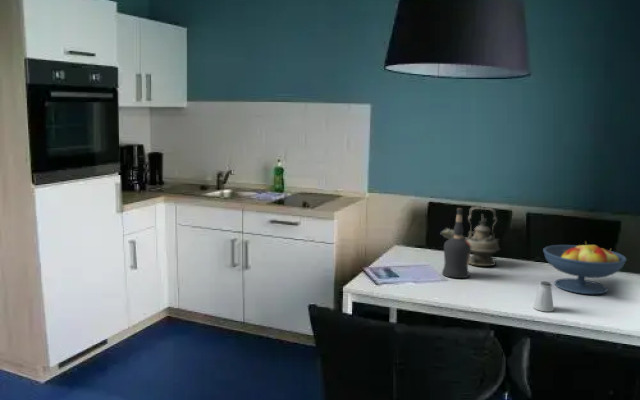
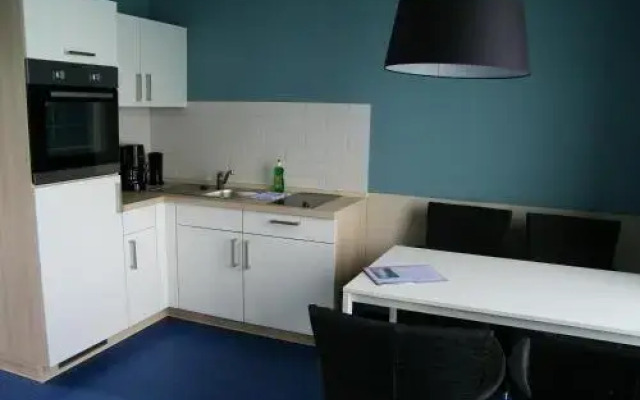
- saltshaker (544, 295)
- teapot (470, 234)
- liquor bottle (457, 241)
- fruit bowl (582, 264)
